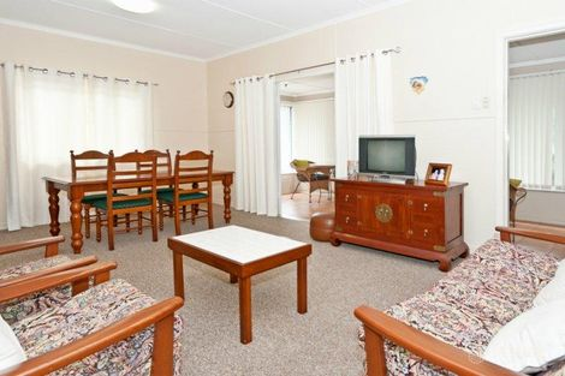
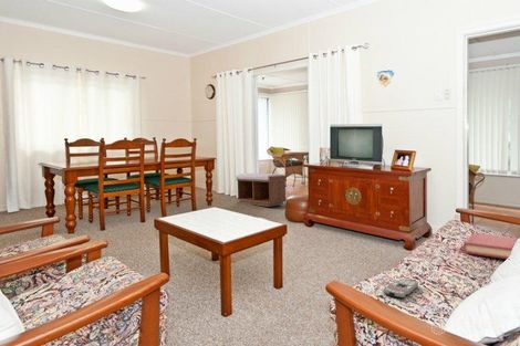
+ remote control (402, 287)
+ hardback book (490, 244)
+ bench (260, 188)
